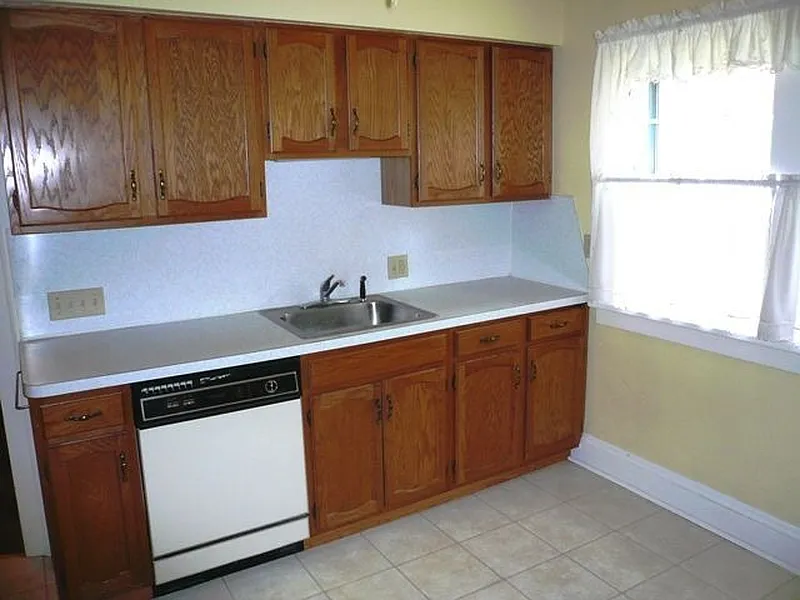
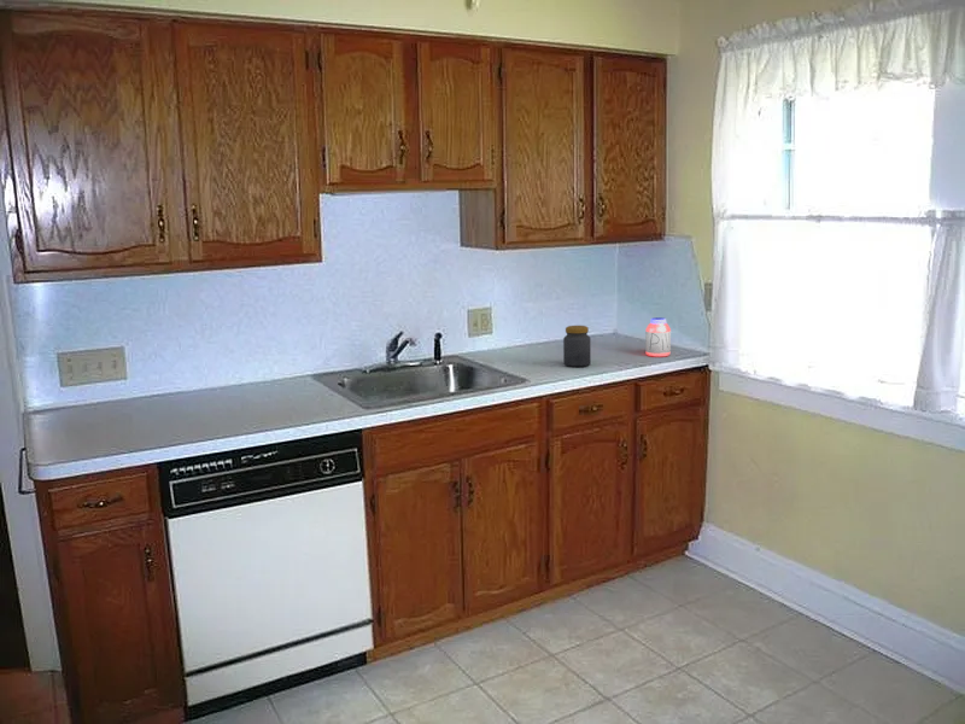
+ jar (657, 337)
+ jar (577, 345)
